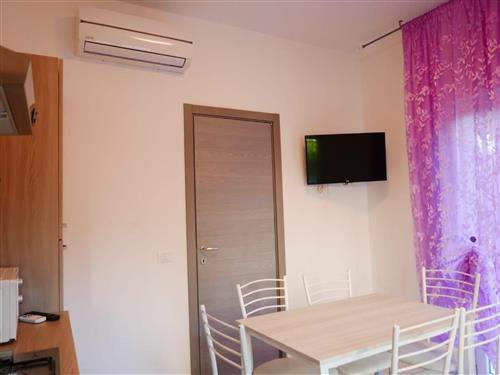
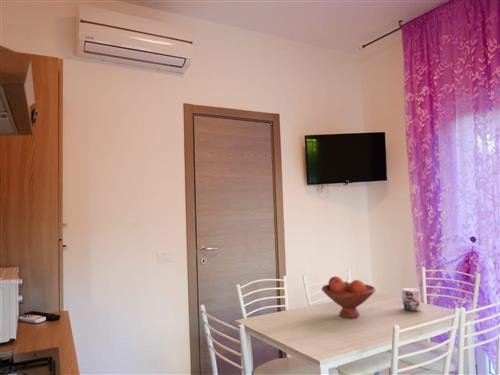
+ fruit bowl (348, 296)
+ mug (409, 299)
